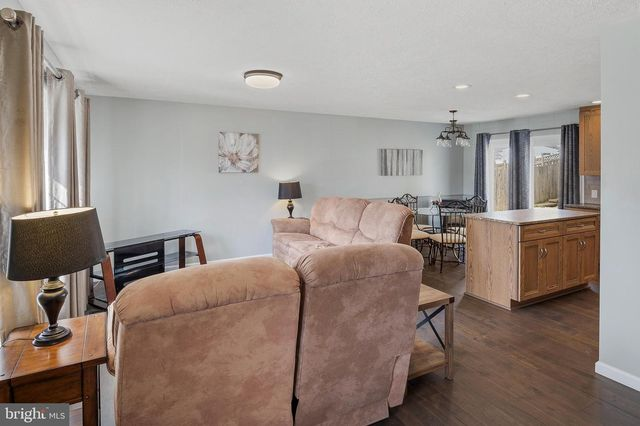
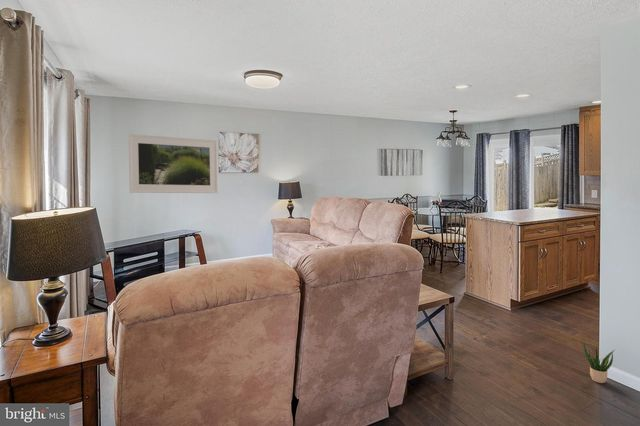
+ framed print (175, 165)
+ potted plant (598, 361)
